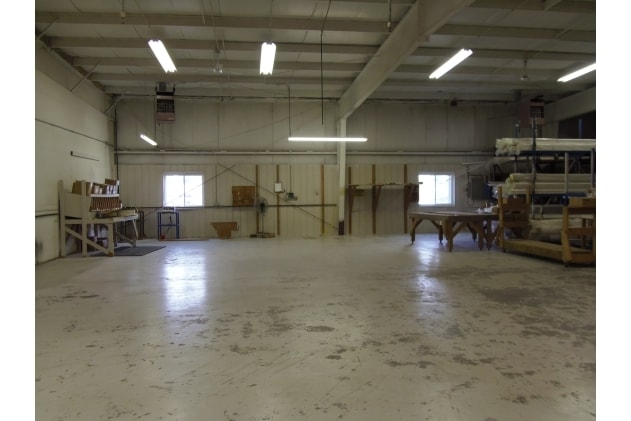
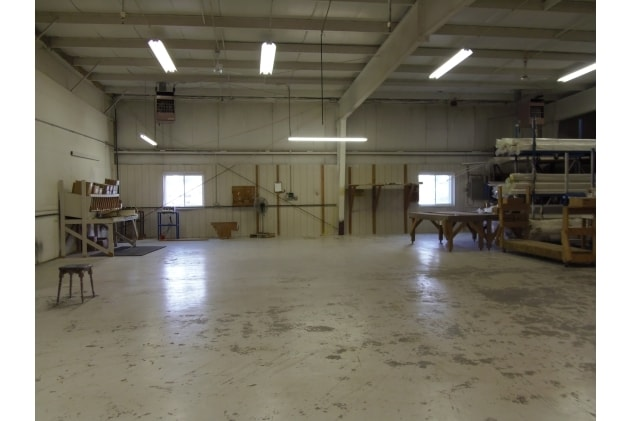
+ stool (80, 283)
